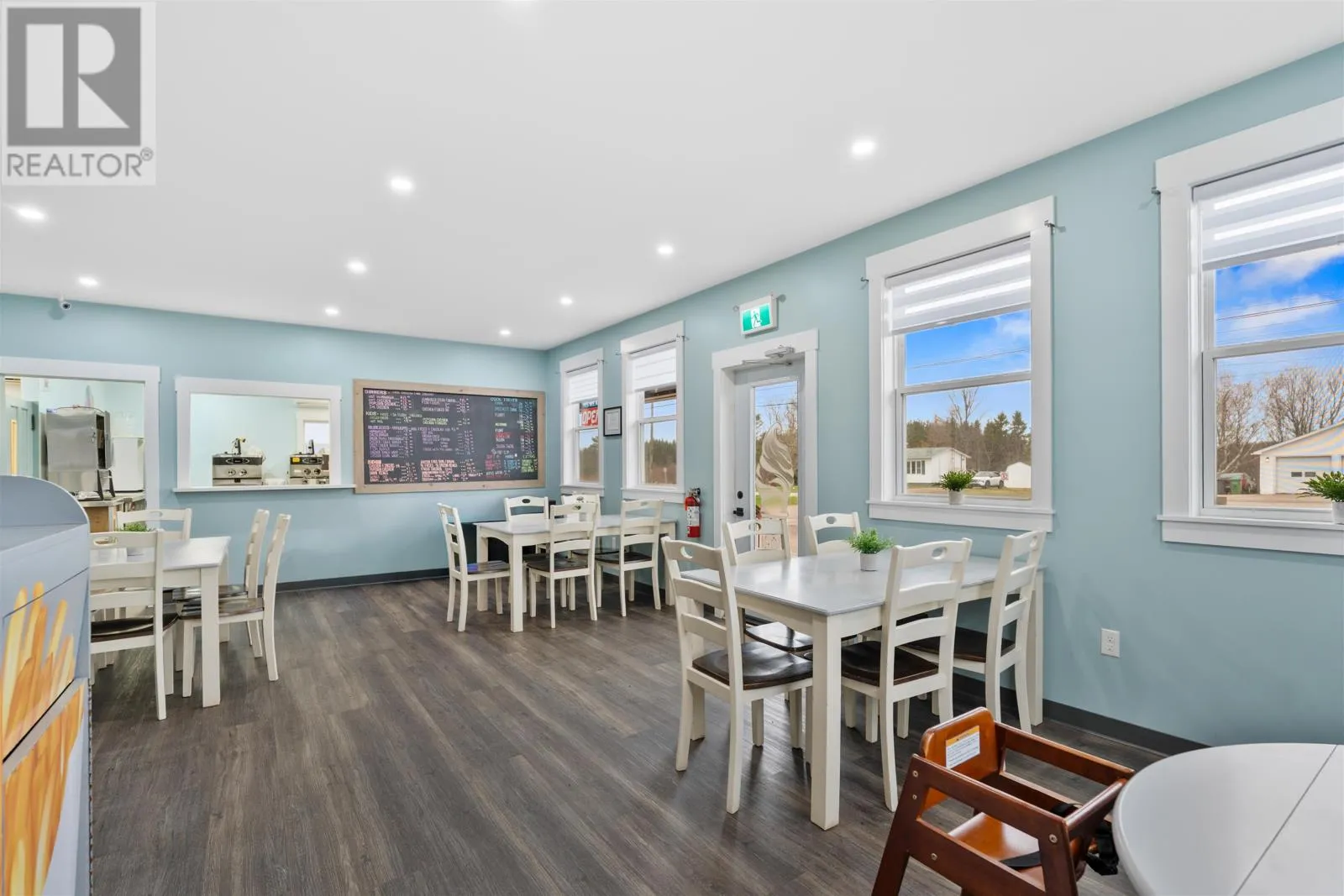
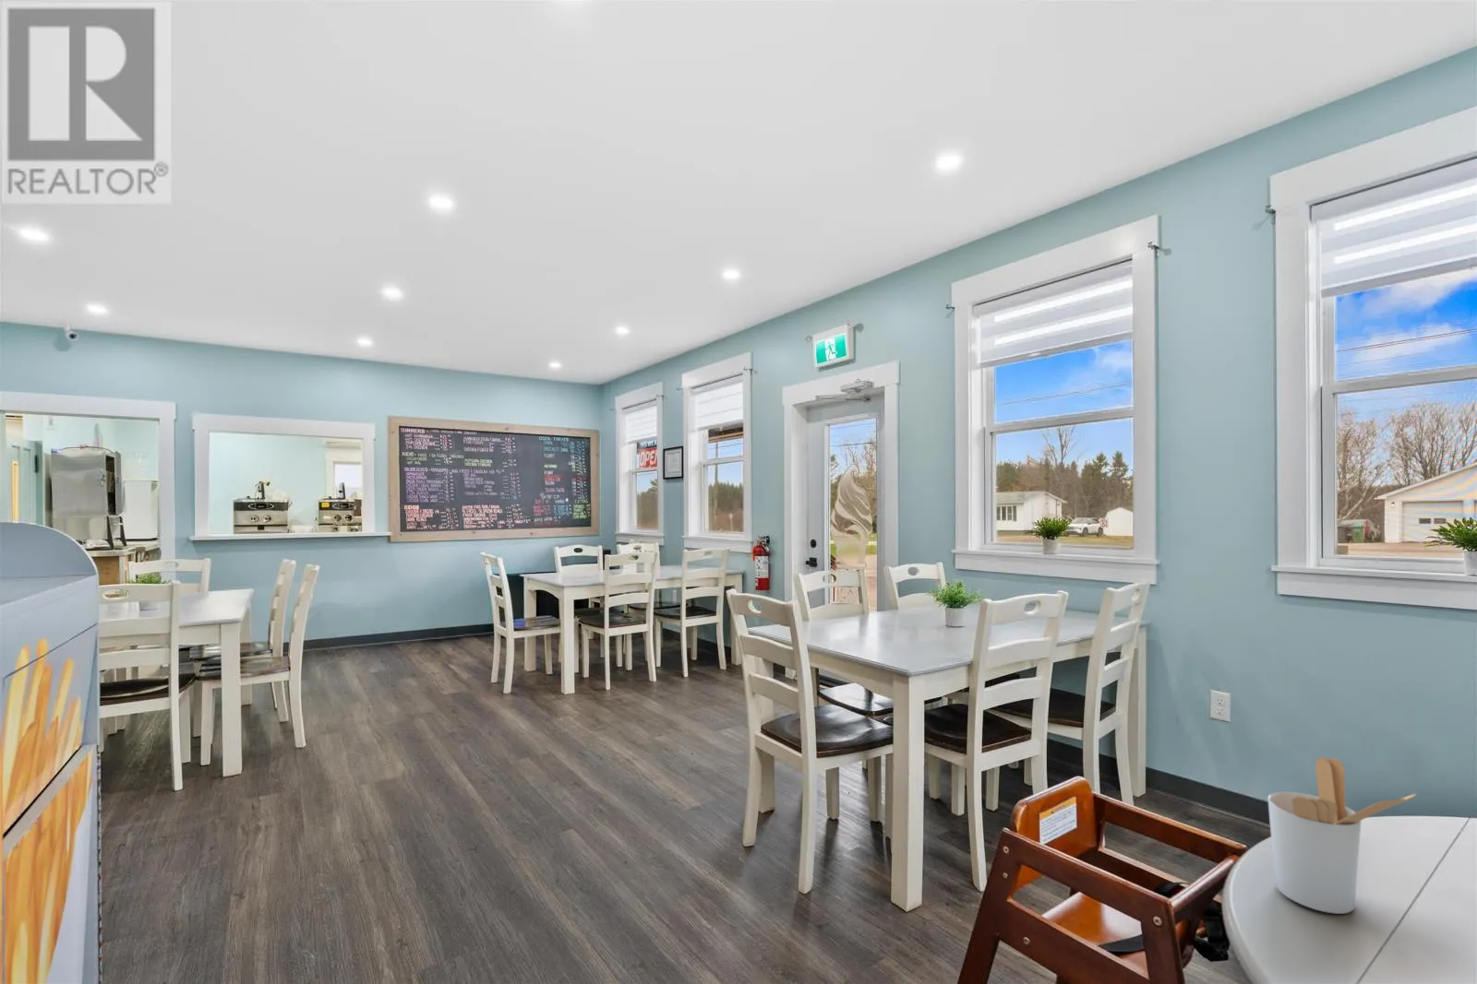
+ utensil holder (1336, 838)
